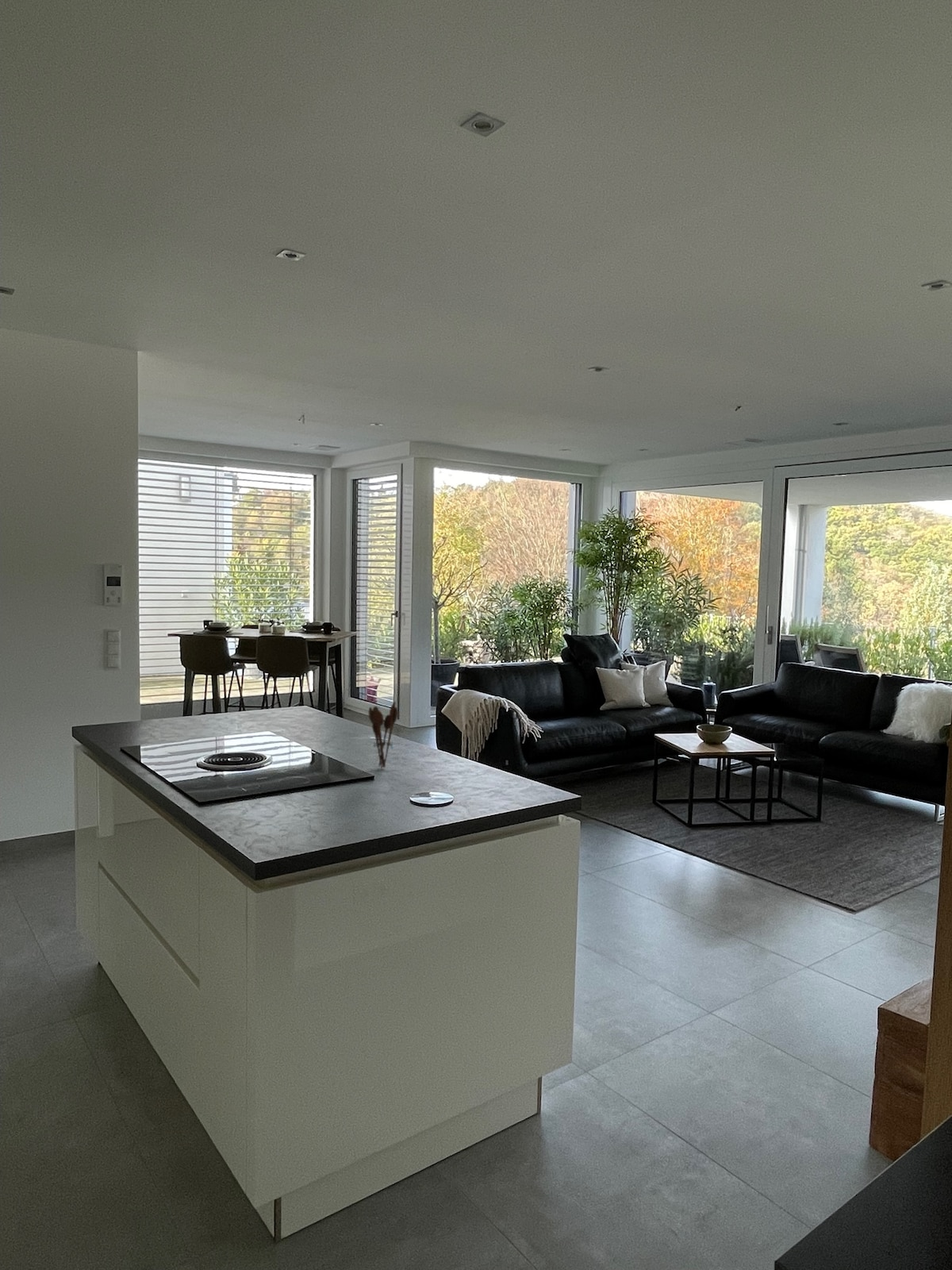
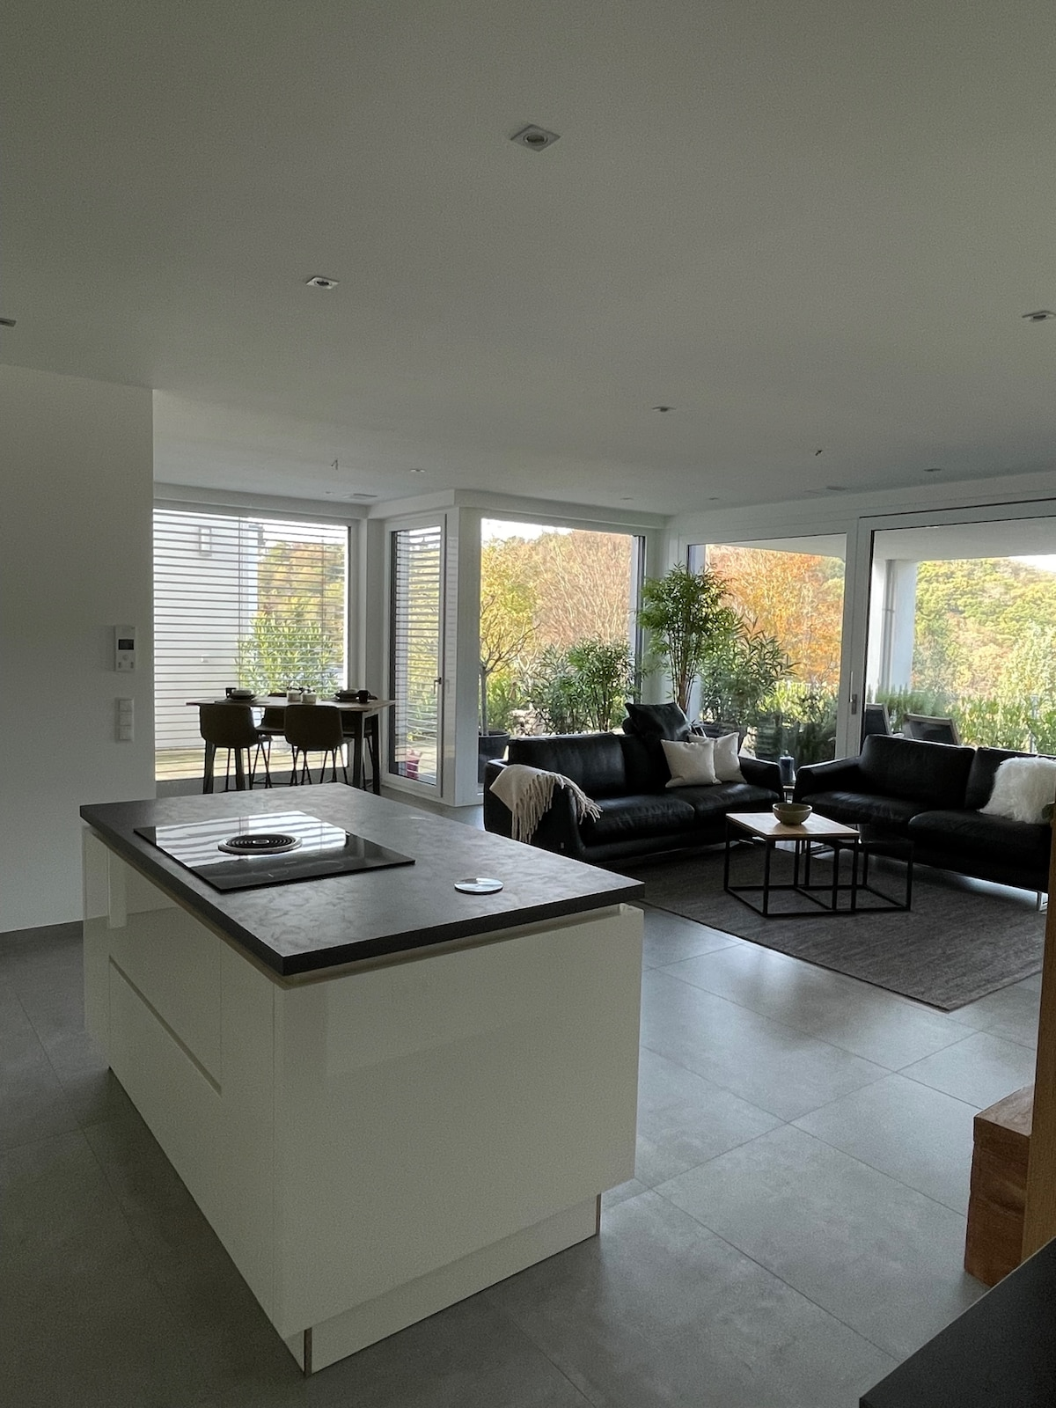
- utensil holder (384, 735)
